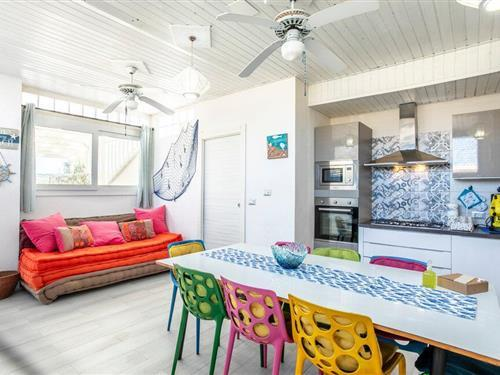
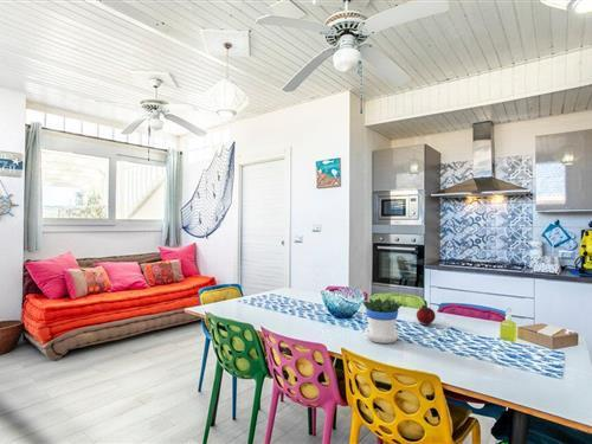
+ fruit (425, 314)
+ flowerpot (381, 320)
